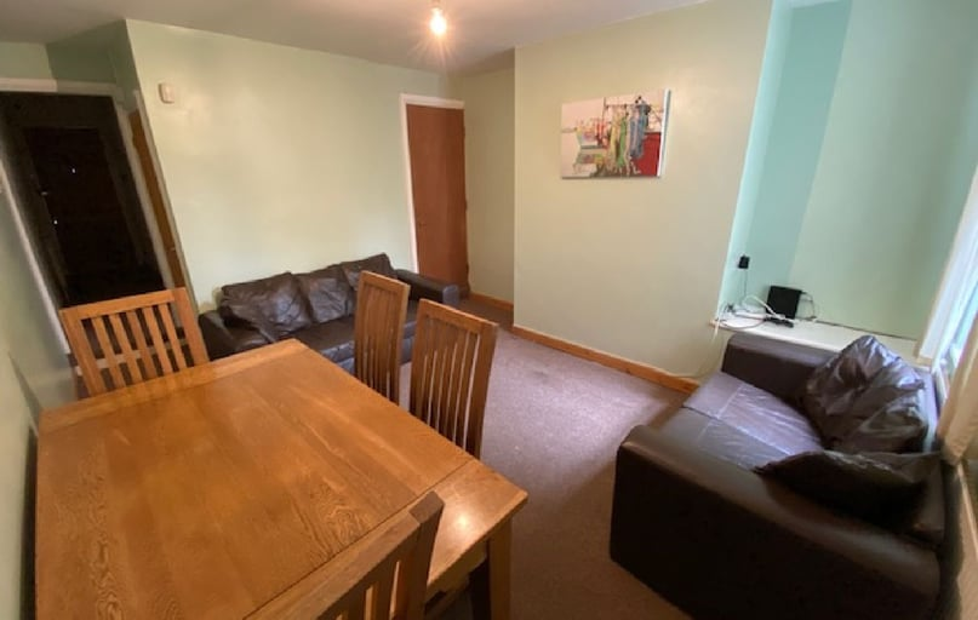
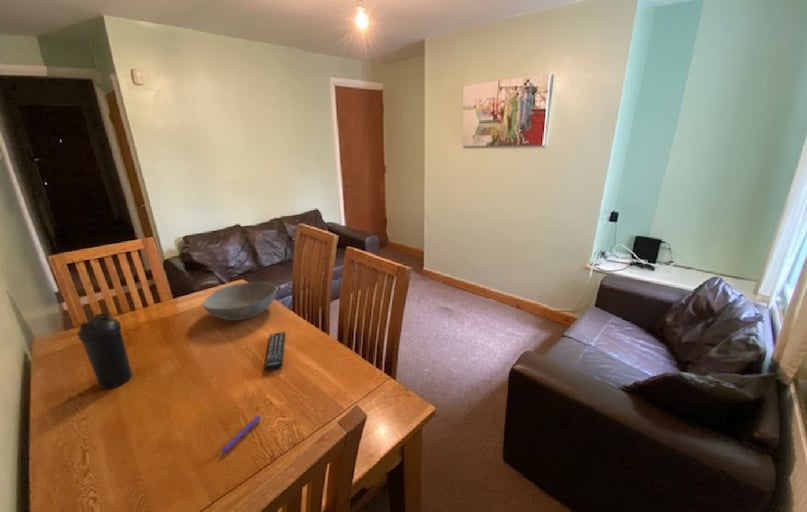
+ remote control (276, 349)
+ bowl (242, 303)
+ pen (240, 434)
+ water bottle (106, 350)
